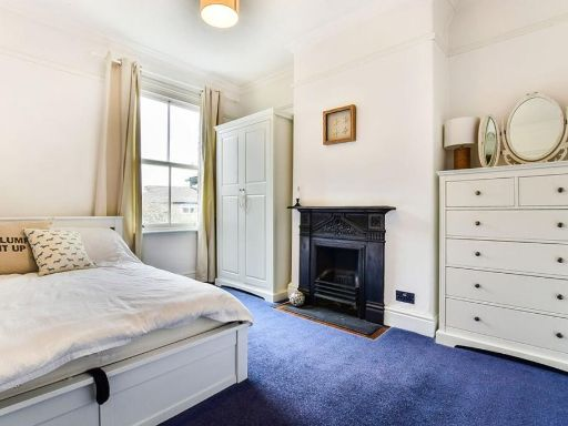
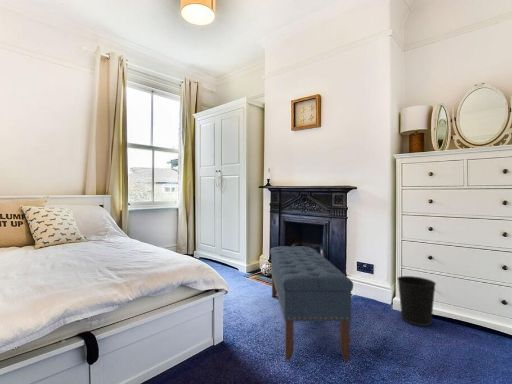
+ wastebasket (416, 300)
+ bench (301, 288)
